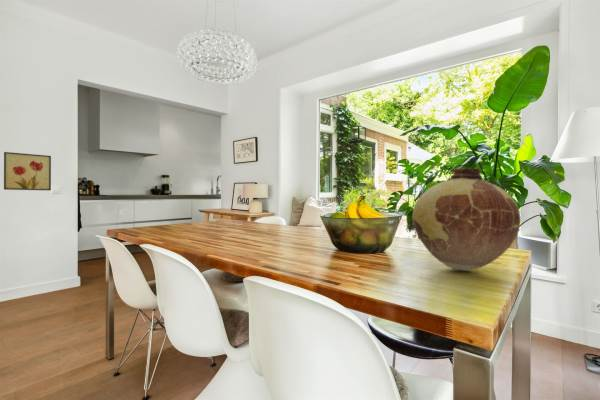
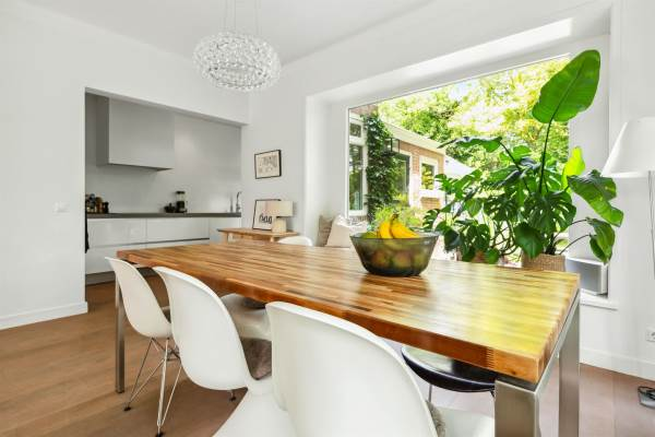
- vase (462, 219)
- wall art (28, 172)
